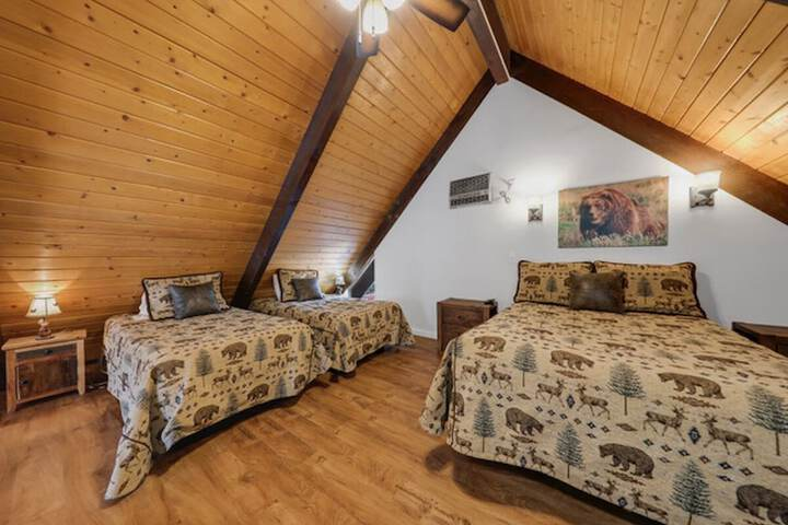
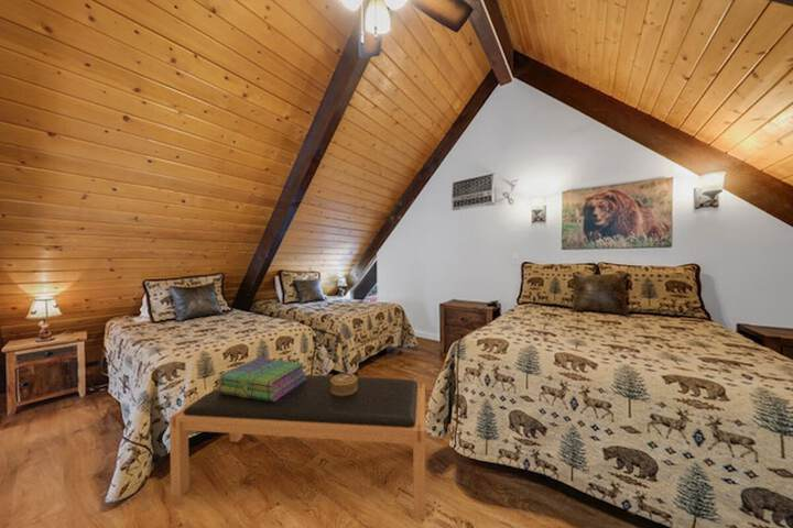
+ stack of books (263, 376)
+ bench (312, 429)
+ decorative box (344, 383)
